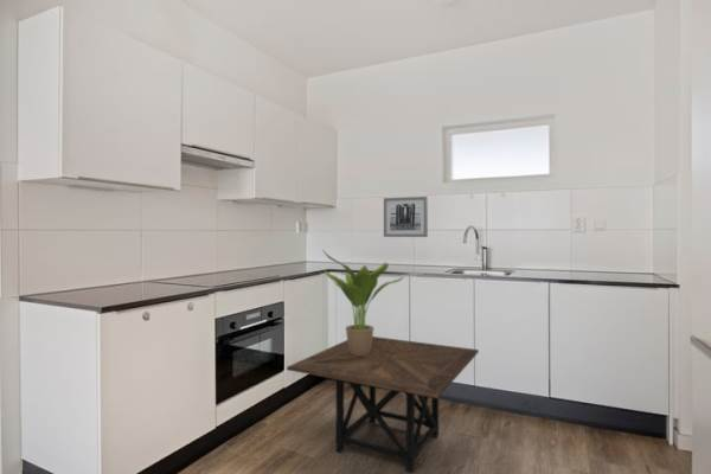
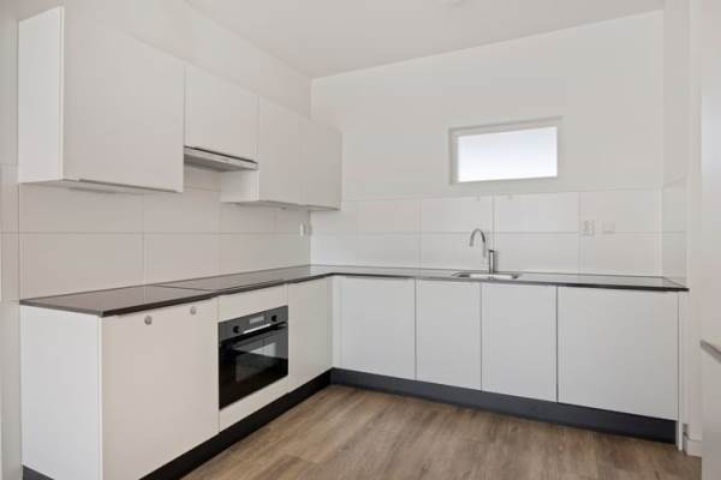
- potted plant (360, 302)
- wall art (404, 217)
- side table (389, 399)
